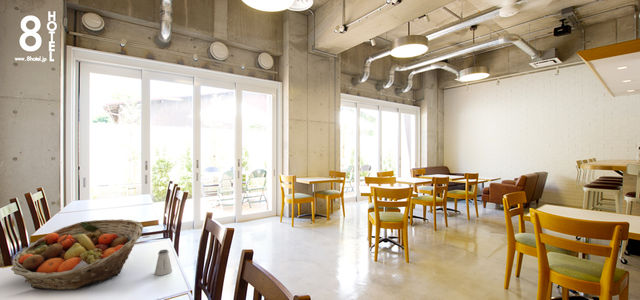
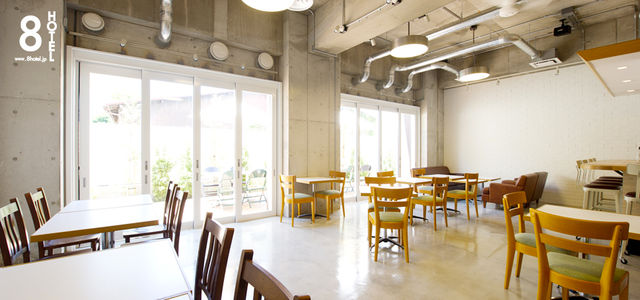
- saltshaker (163, 261)
- fruit basket (83, 251)
